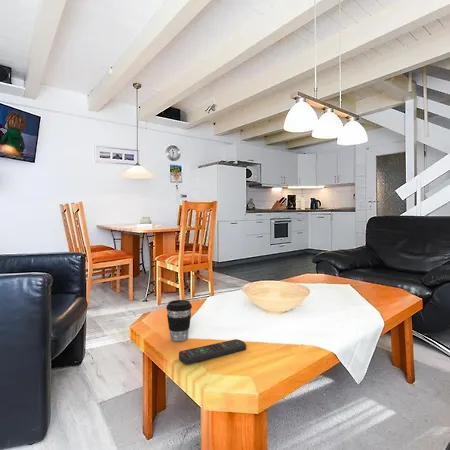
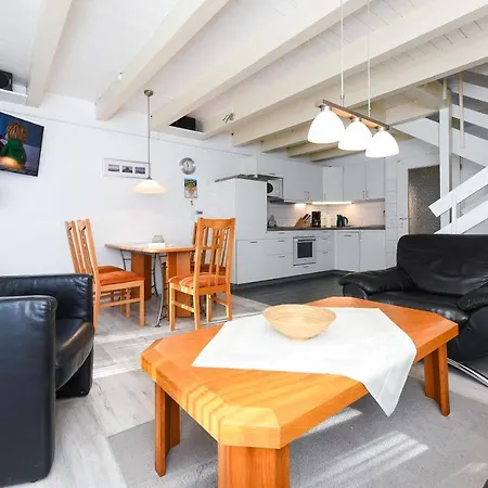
- remote control (213, 350)
- coffee cup (179, 320)
